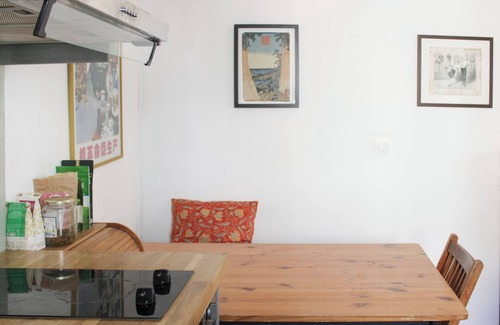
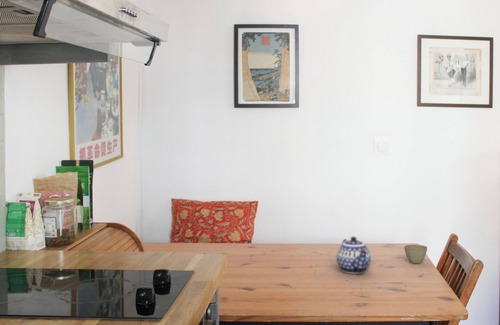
+ flower pot (415, 254)
+ teapot (353, 253)
